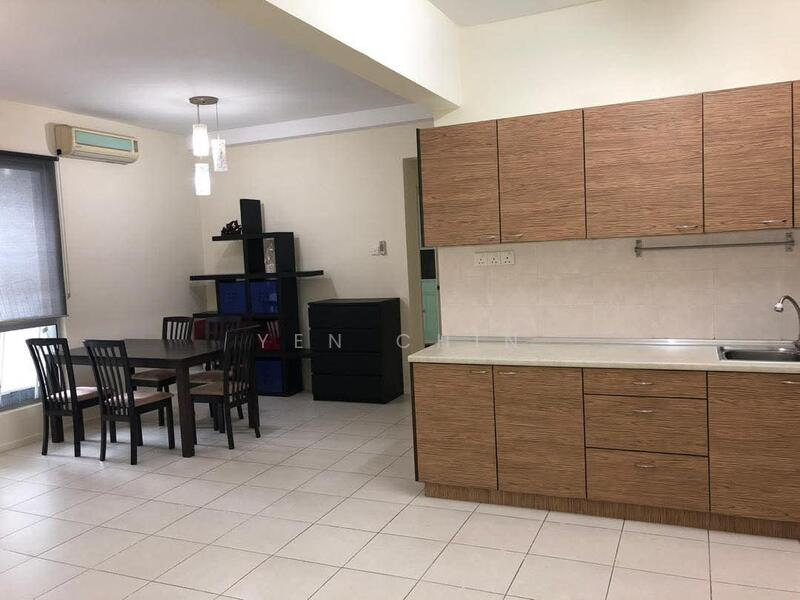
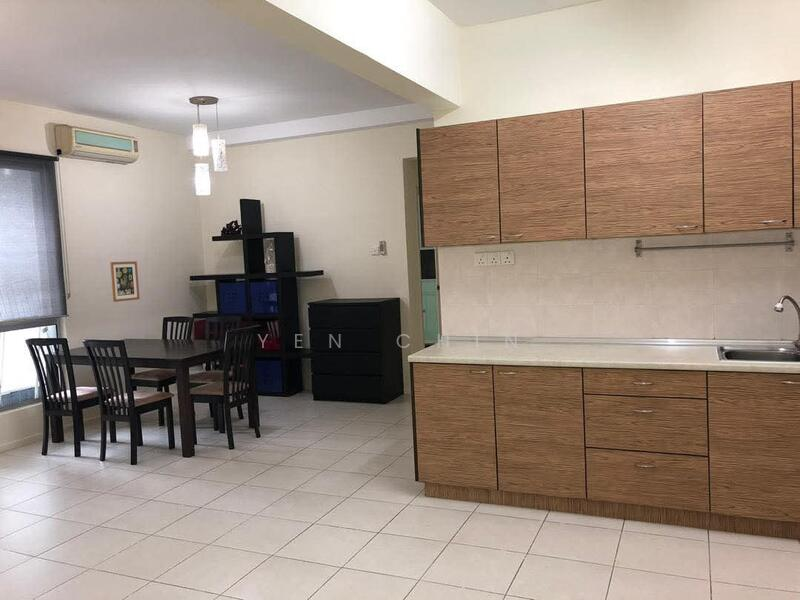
+ wall art (125, 281)
